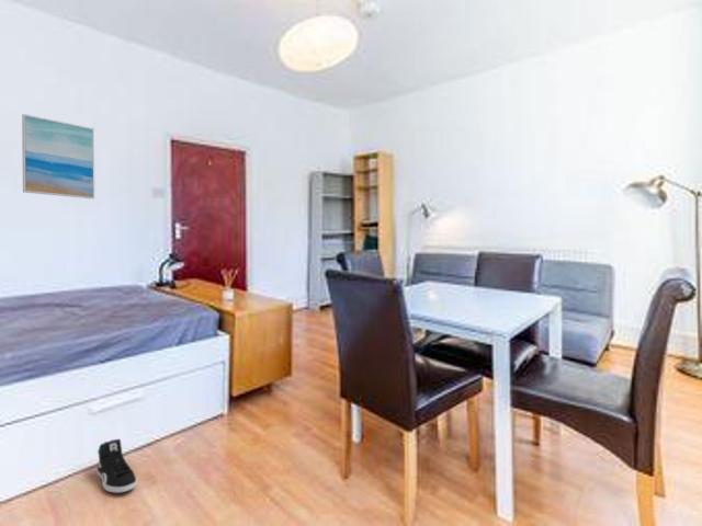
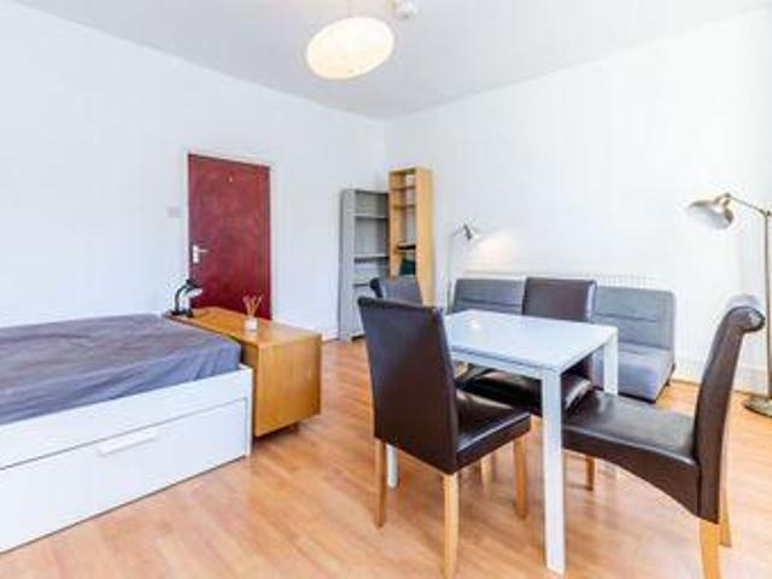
- sneaker (114, 461)
- wall art (59, 158)
